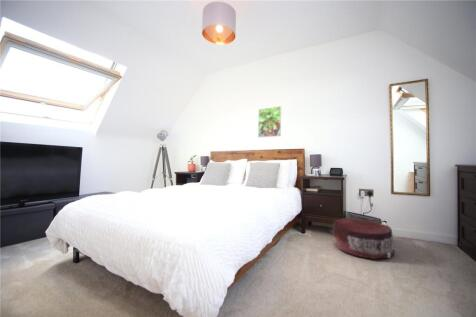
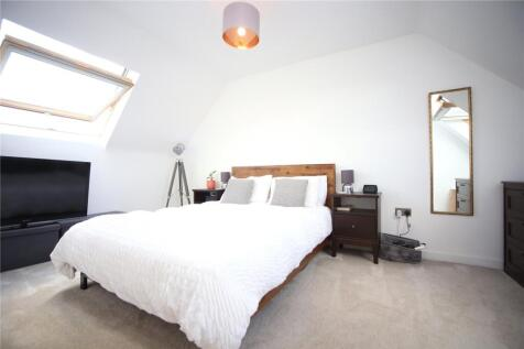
- pouf (361, 234)
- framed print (269, 122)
